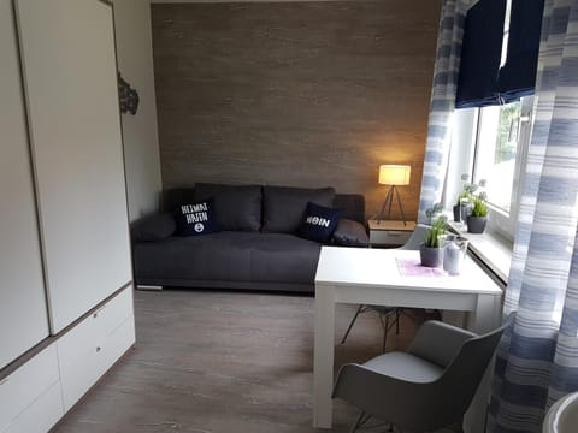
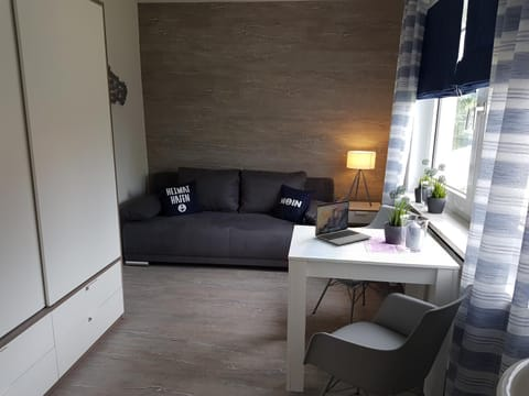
+ laptop (344, 221)
